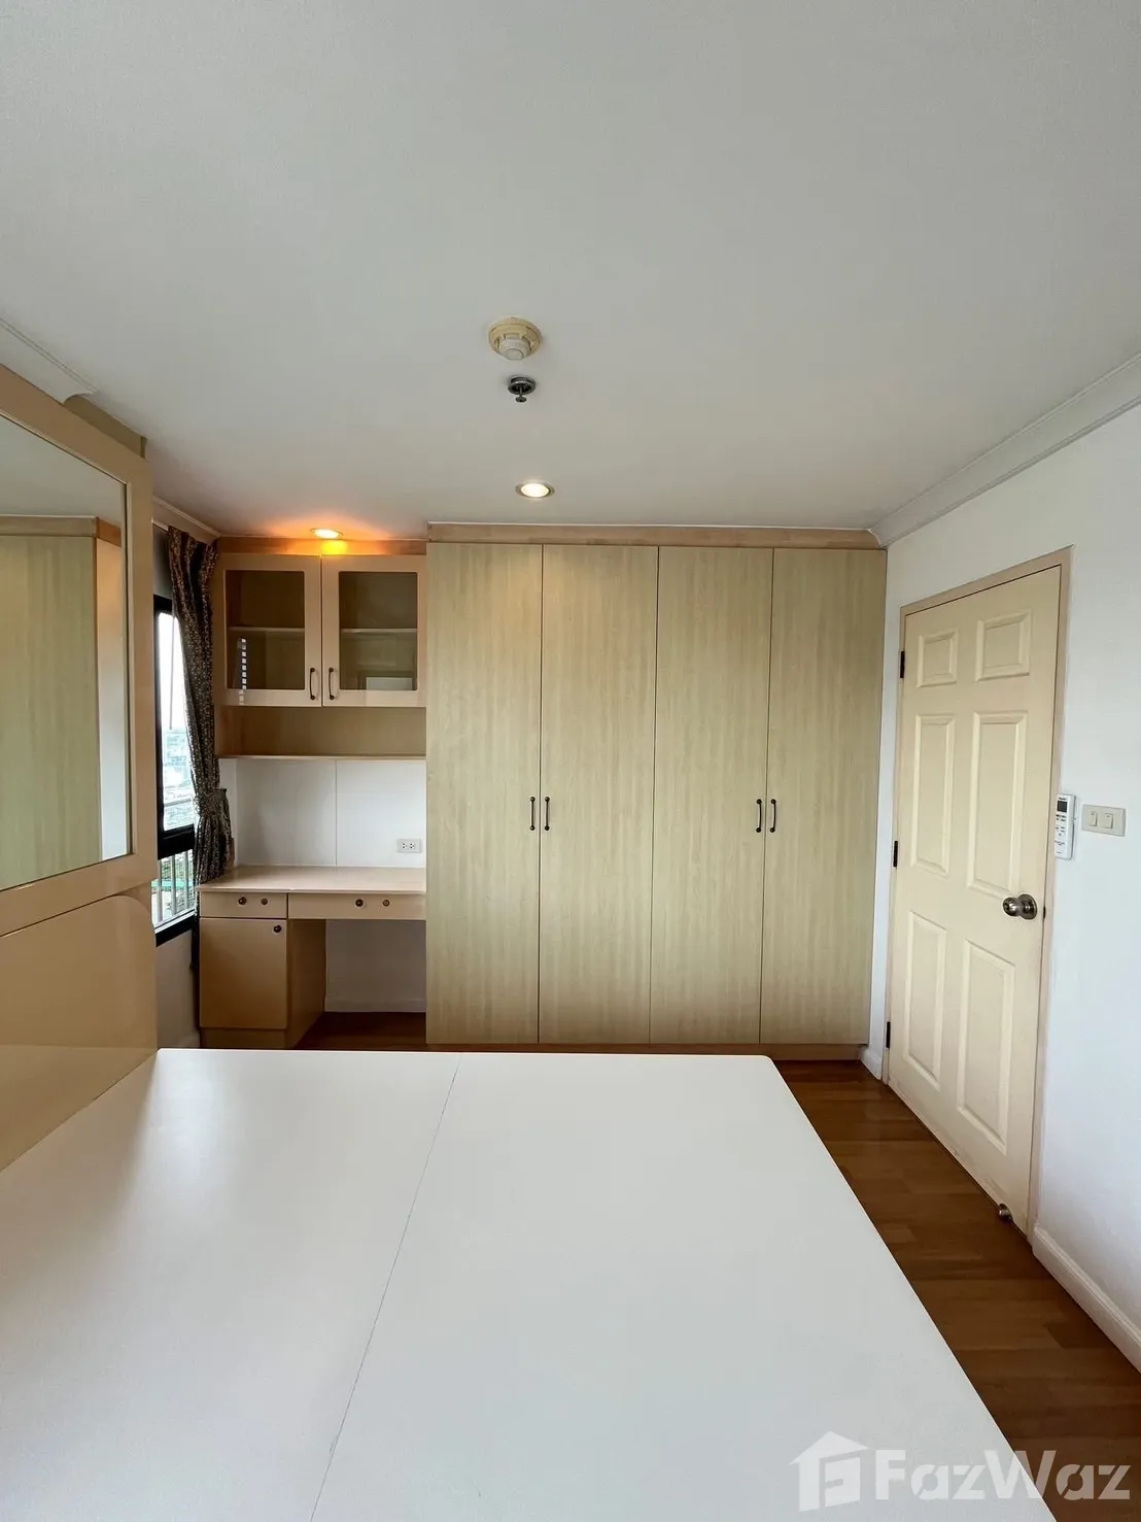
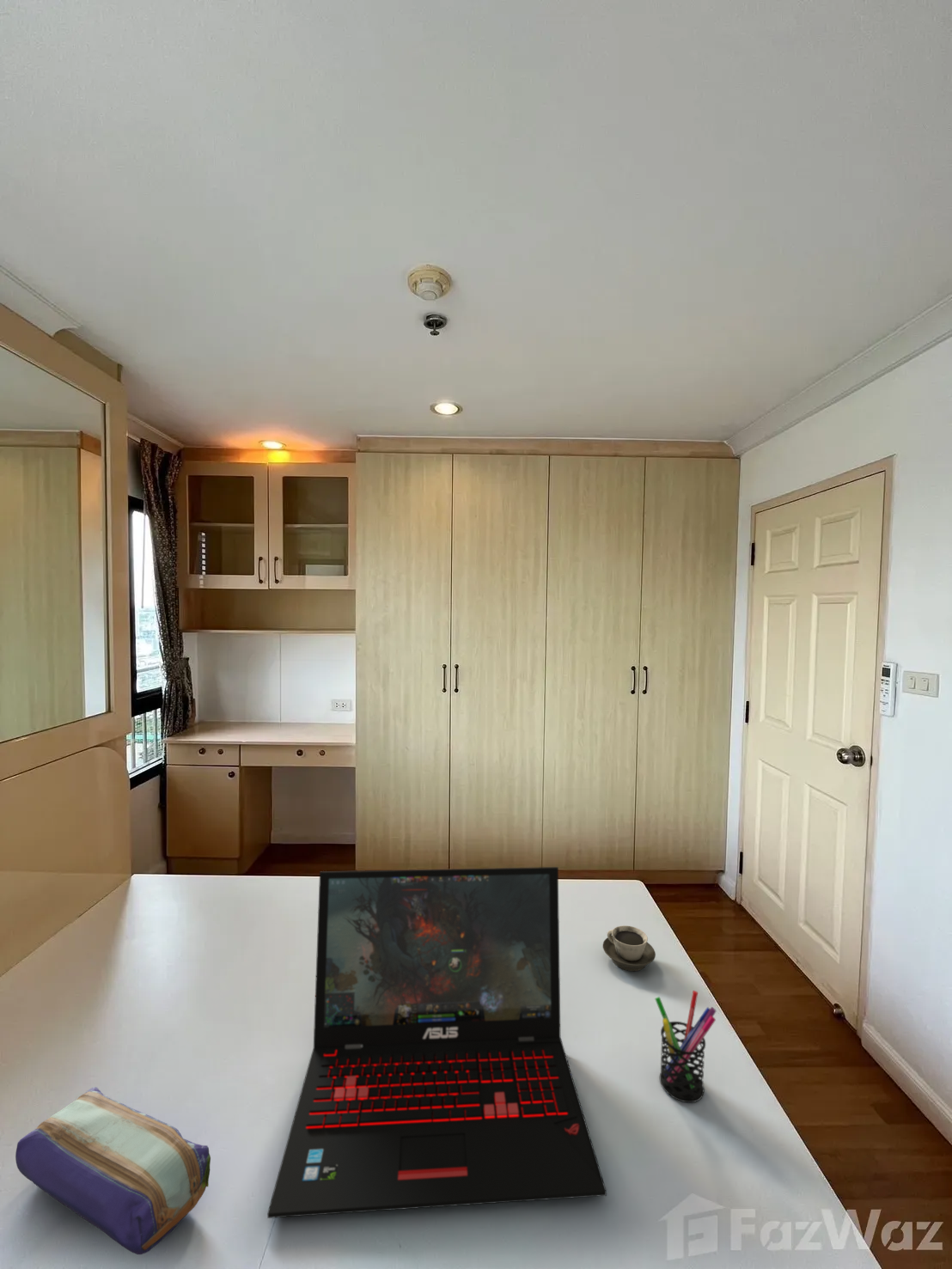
+ pencil case (113, 1164)
+ cup (628, 948)
+ pen holder (679, 1039)
+ laptop (441, 1011)
